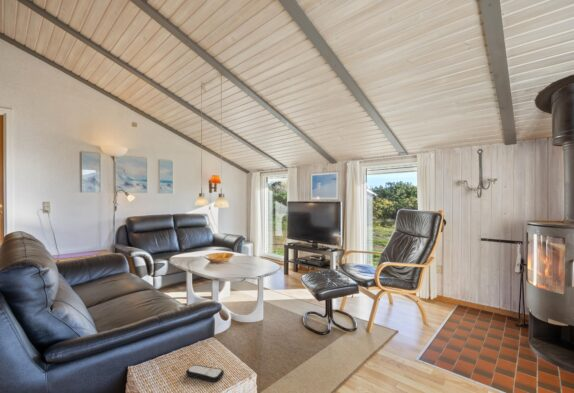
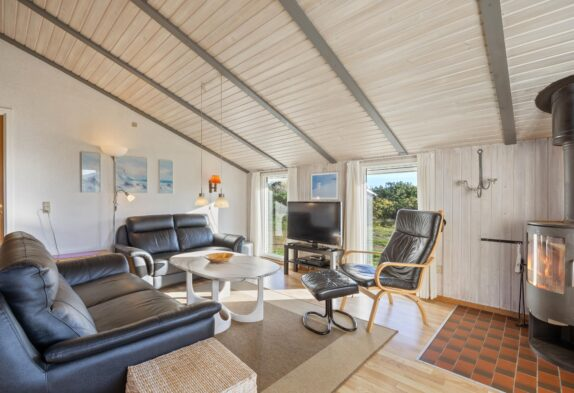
- remote control (204, 372)
